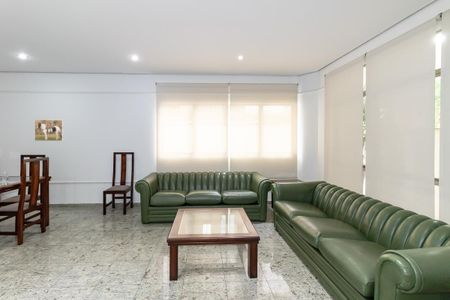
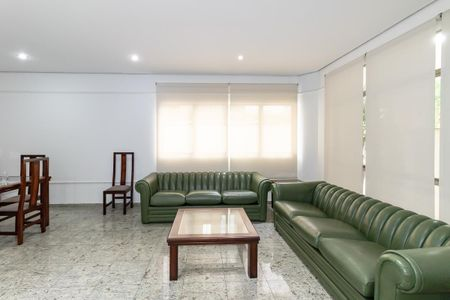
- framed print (49, 130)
